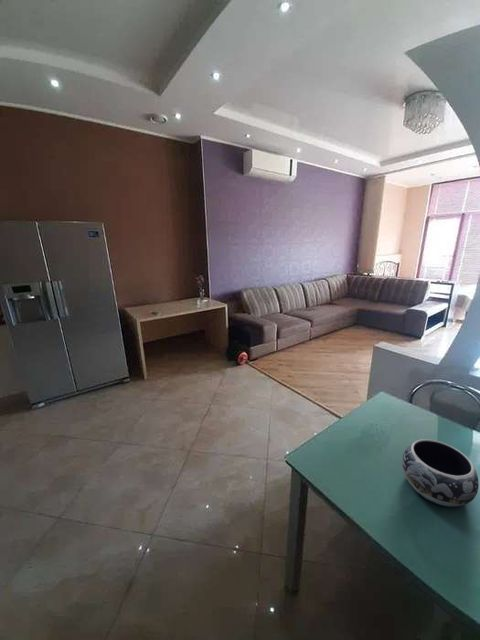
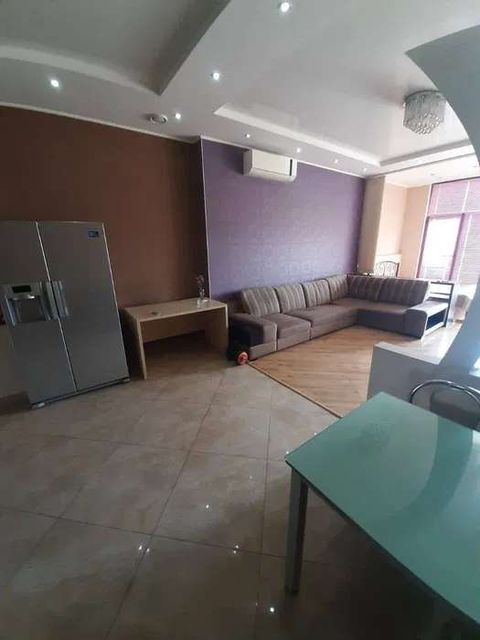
- decorative bowl (437, 471)
